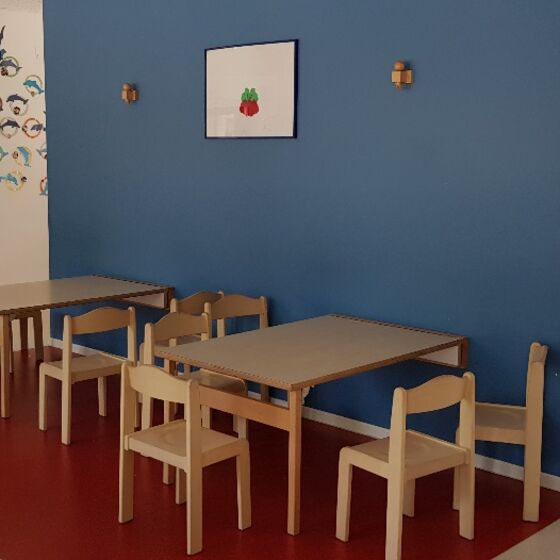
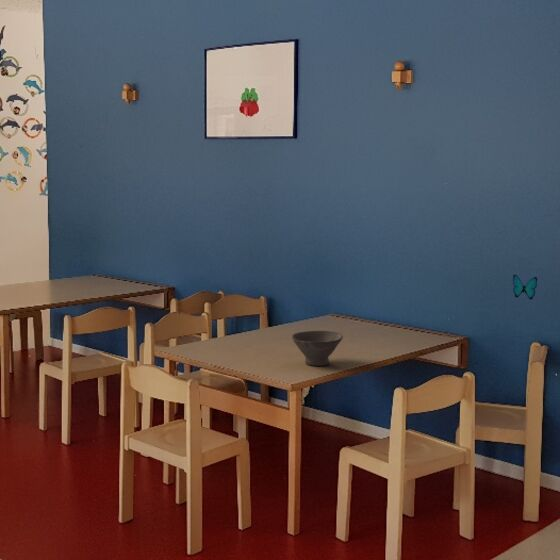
+ decorative butterfly (524, 287)
+ bowl (316, 349)
